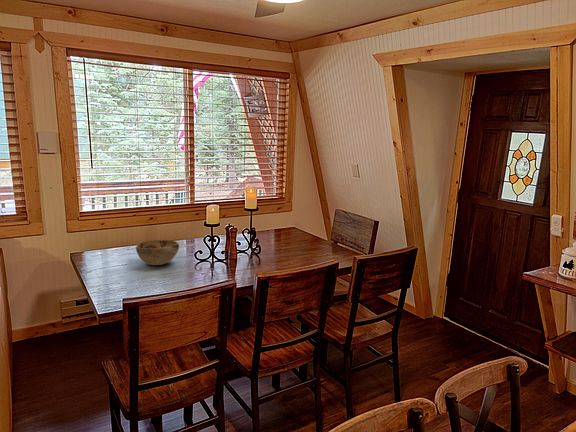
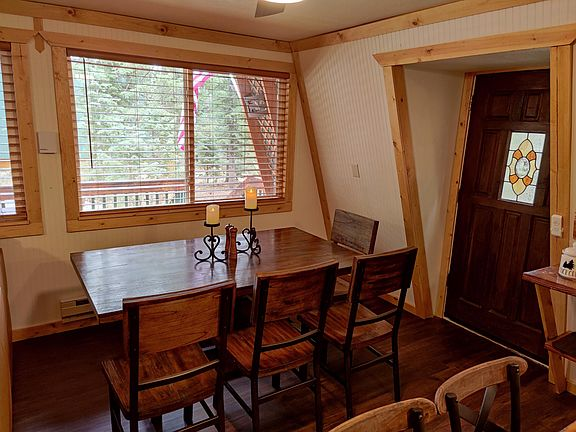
- decorative bowl (158, 253)
